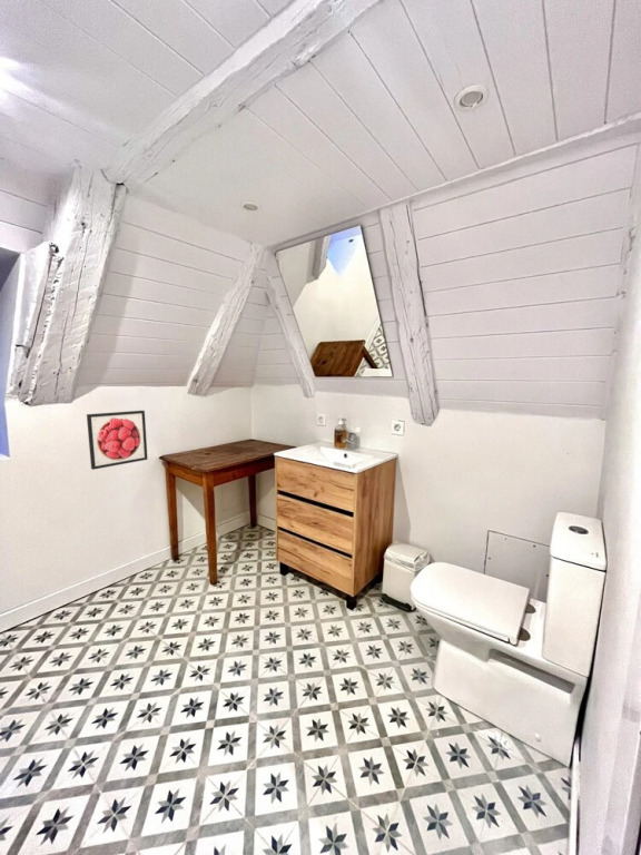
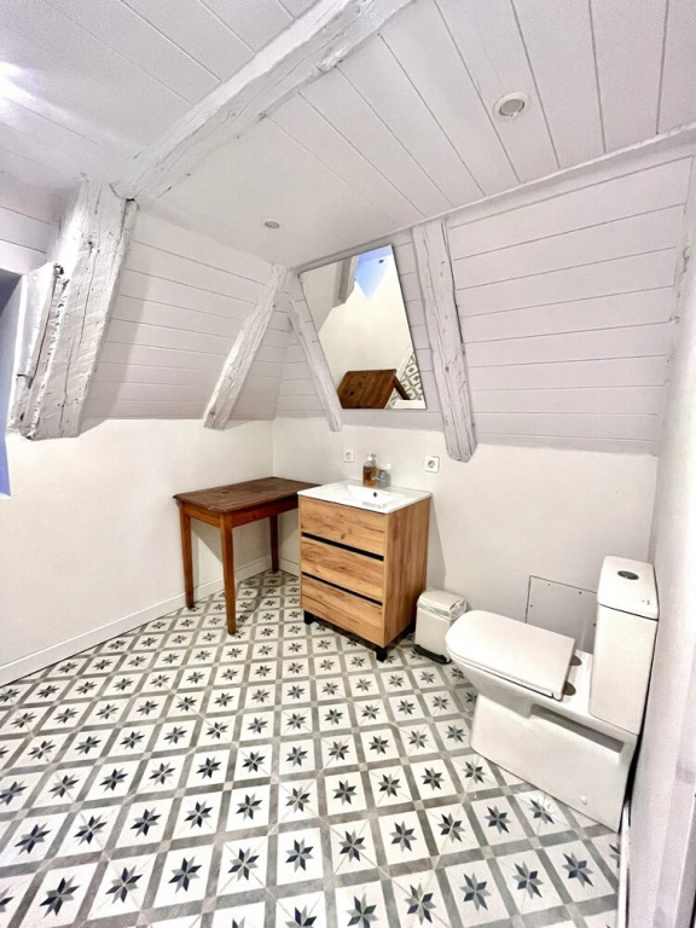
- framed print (119, 438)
